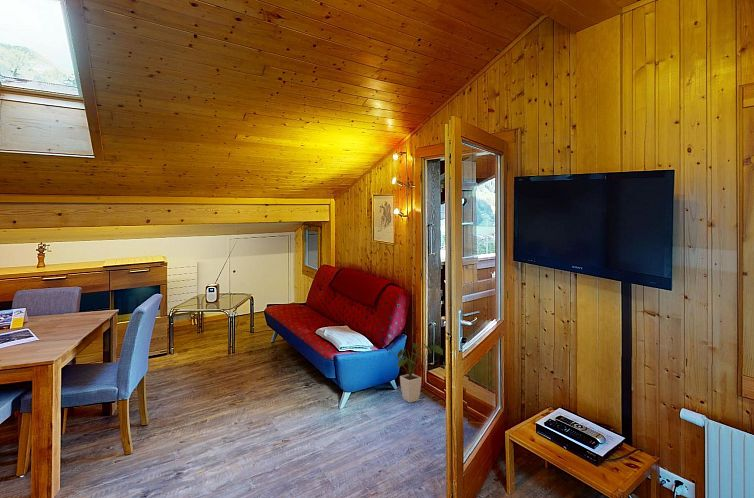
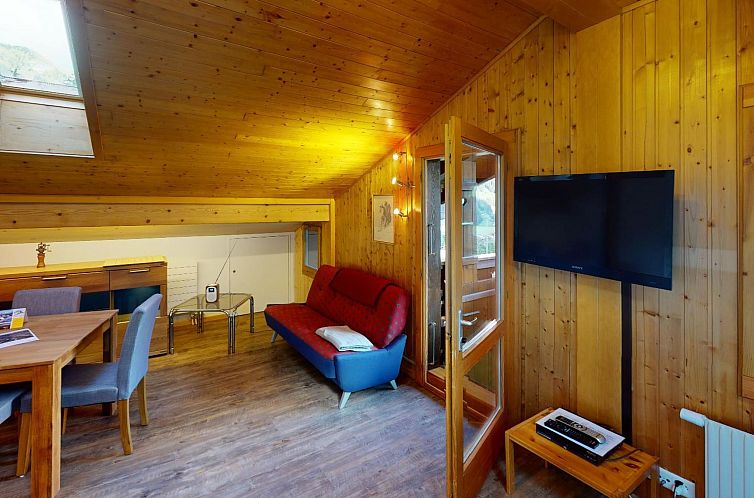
- house plant (412, 372)
